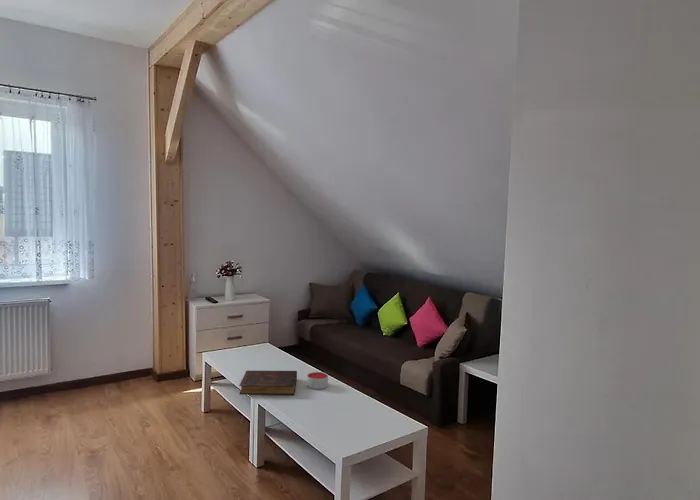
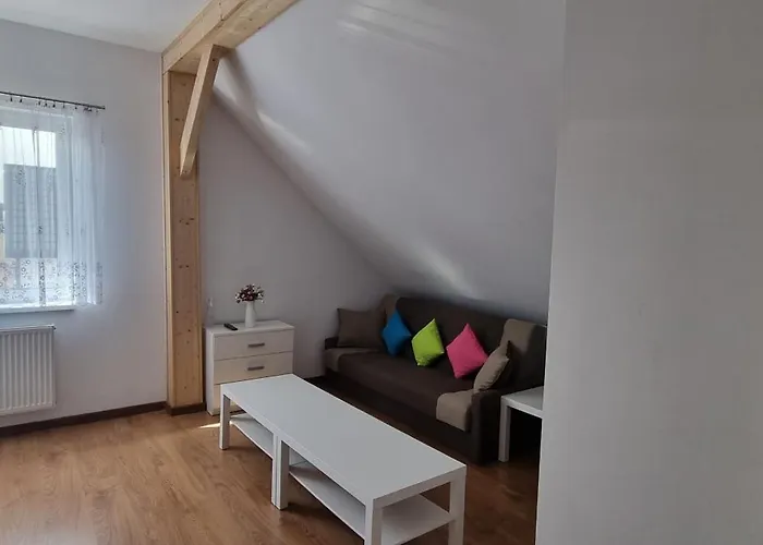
- book (269, 381)
- candle (317, 379)
